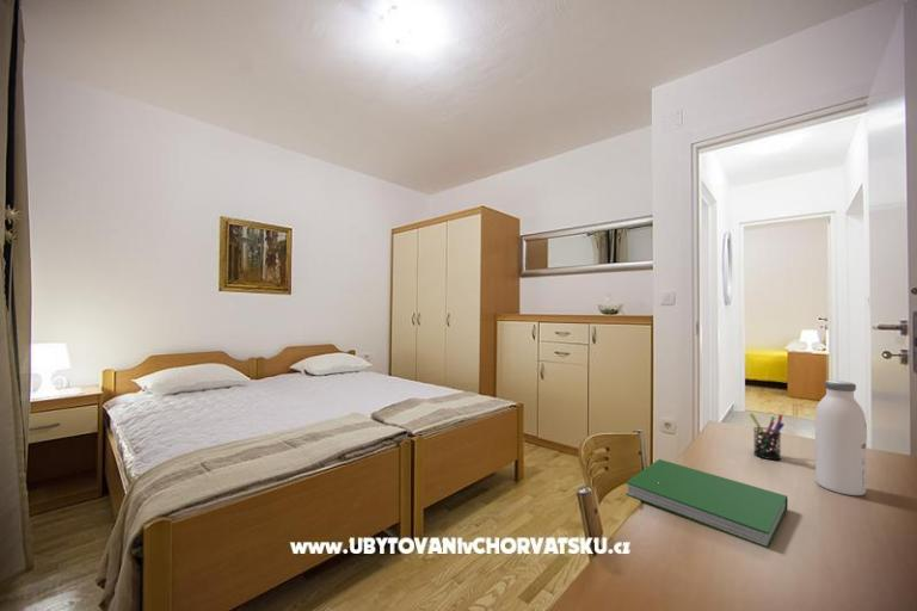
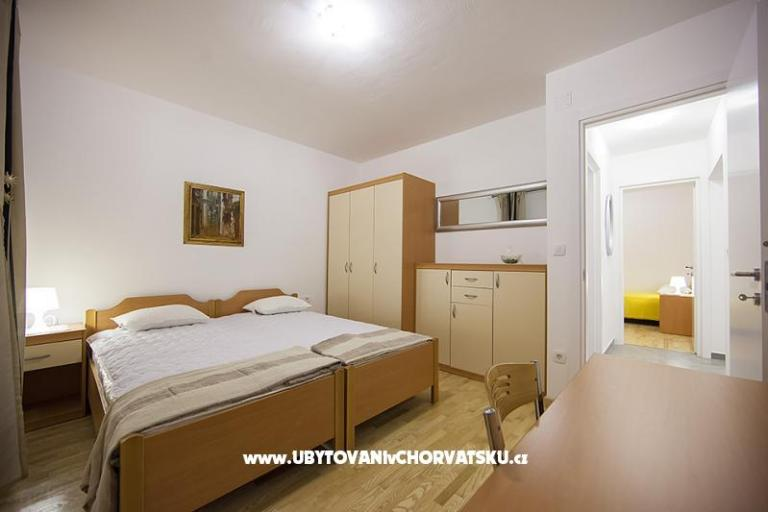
- water bottle (839, 434)
- hardcover book (703, 494)
- pen holder (769, 433)
